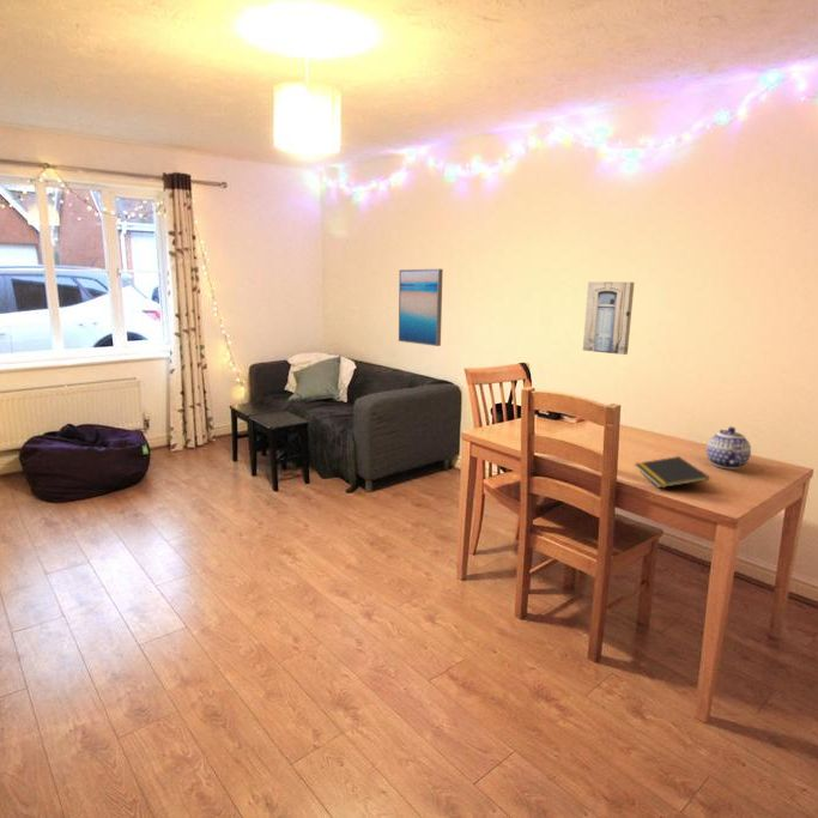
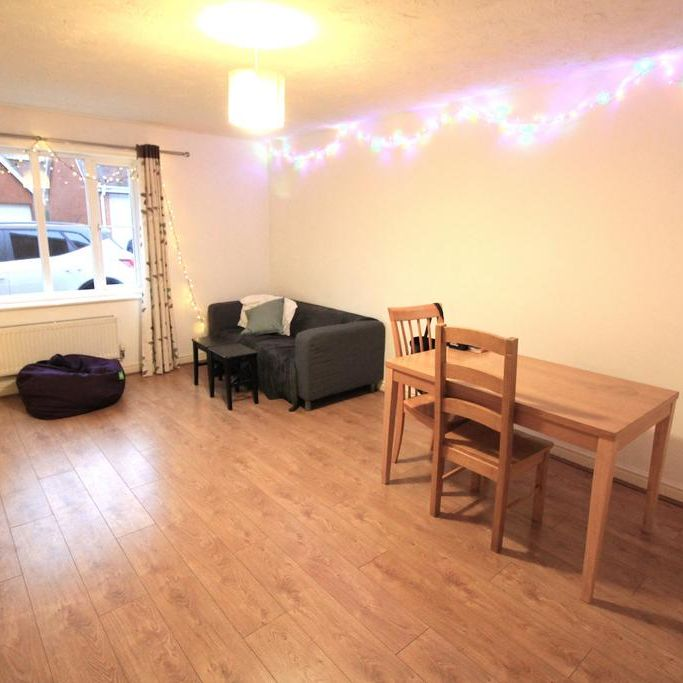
- notepad (669, 471)
- wall art (419, 307)
- wall art (607, 317)
- teapot (728, 446)
